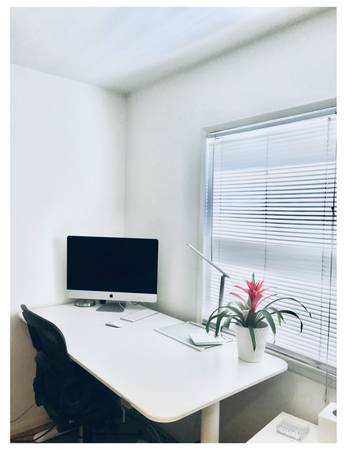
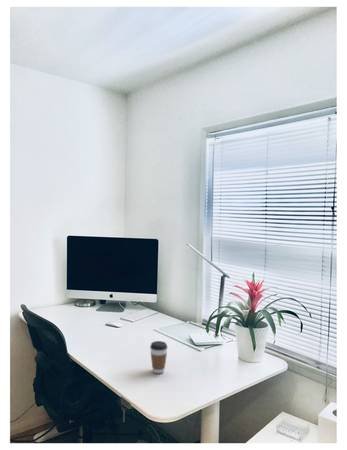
+ coffee cup (158, 357)
